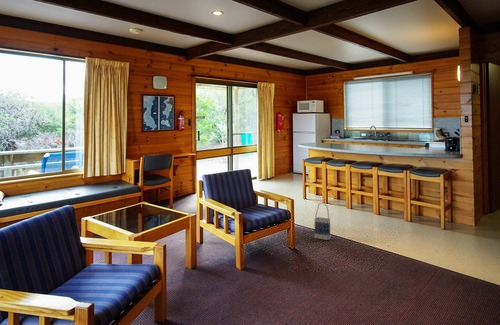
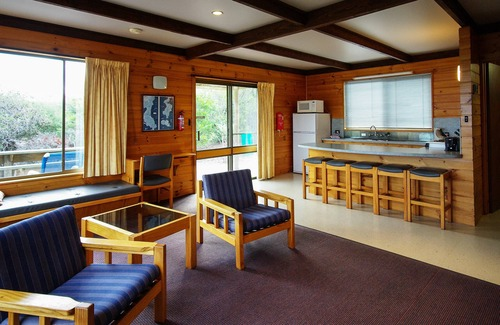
- bag (322, 220)
